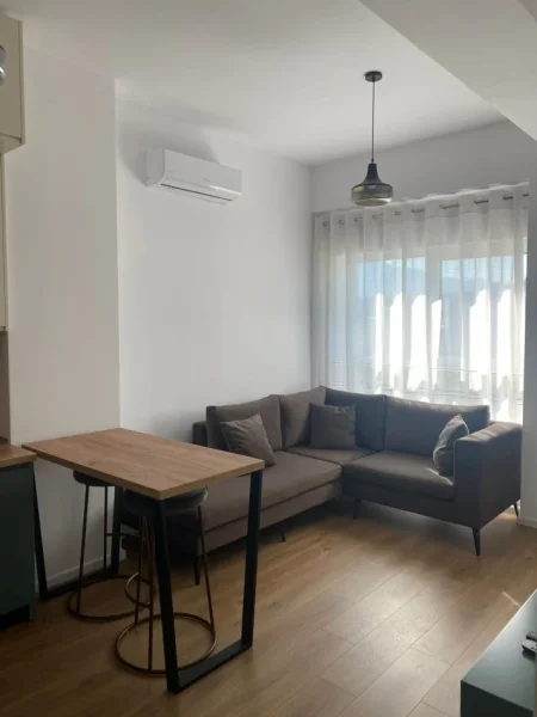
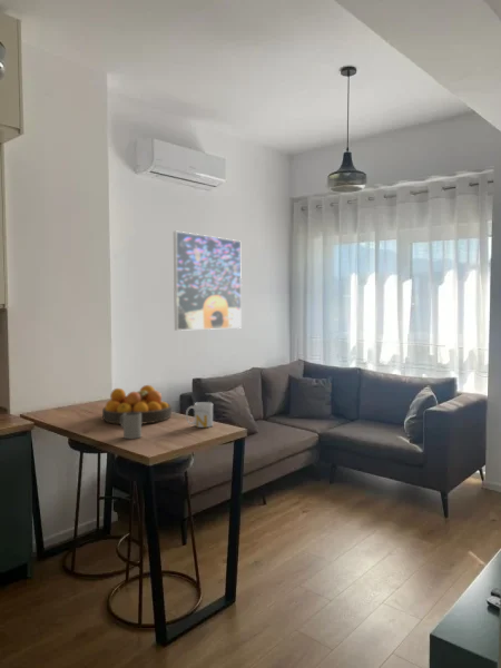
+ mug (129, 424)
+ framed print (209, 283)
+ mug (200, 414)
+ fruit bowl (137, 402)
